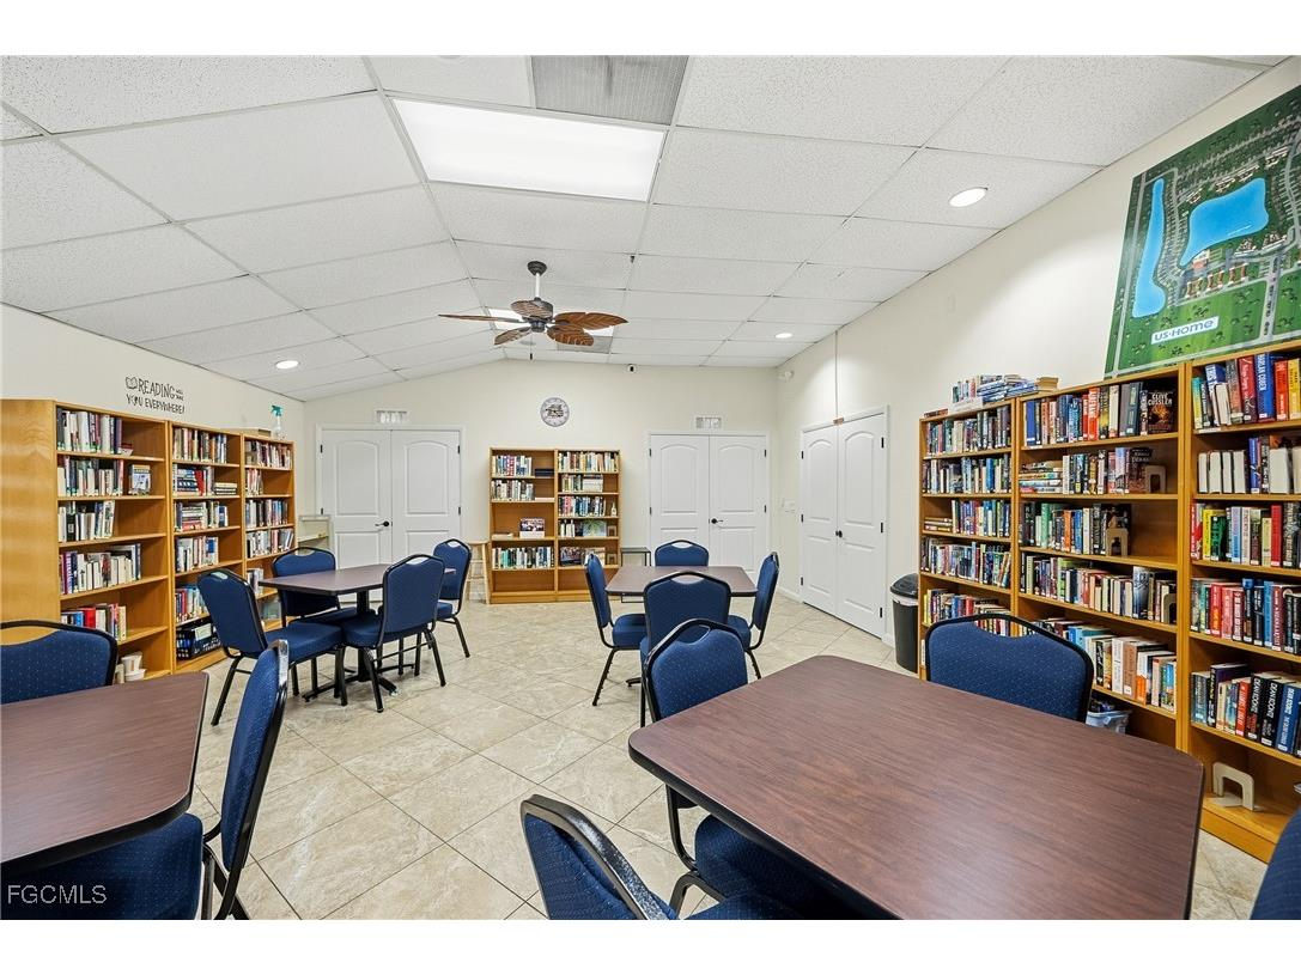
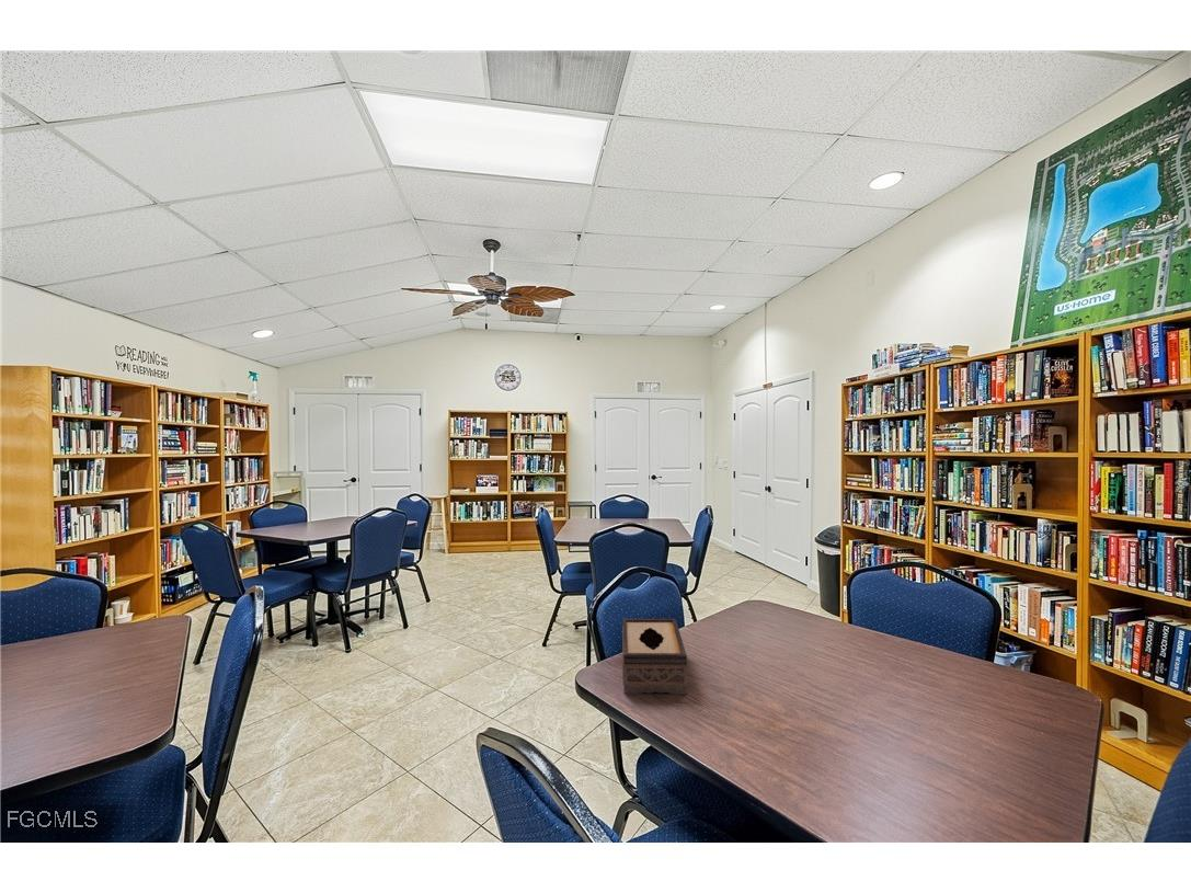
+ tissue box (652, 653)
